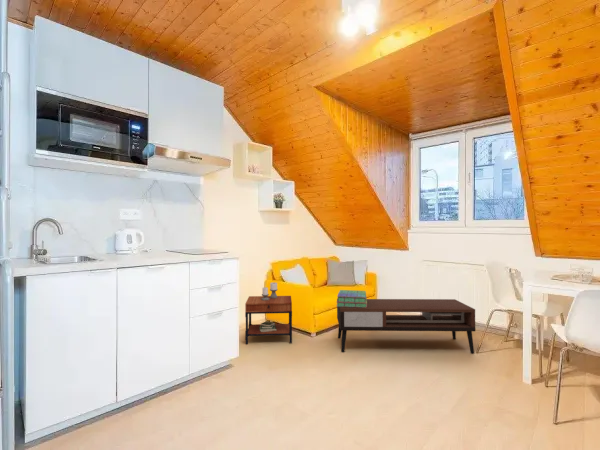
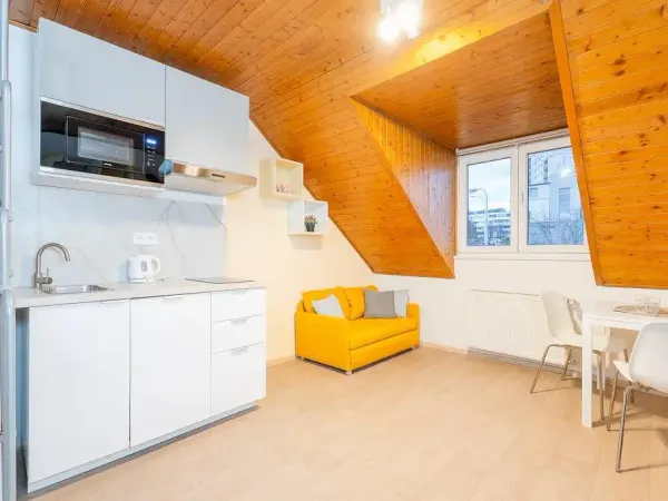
- coffee table (401, 324)
- stack of books (352, 297)
- side table (269, 311)
